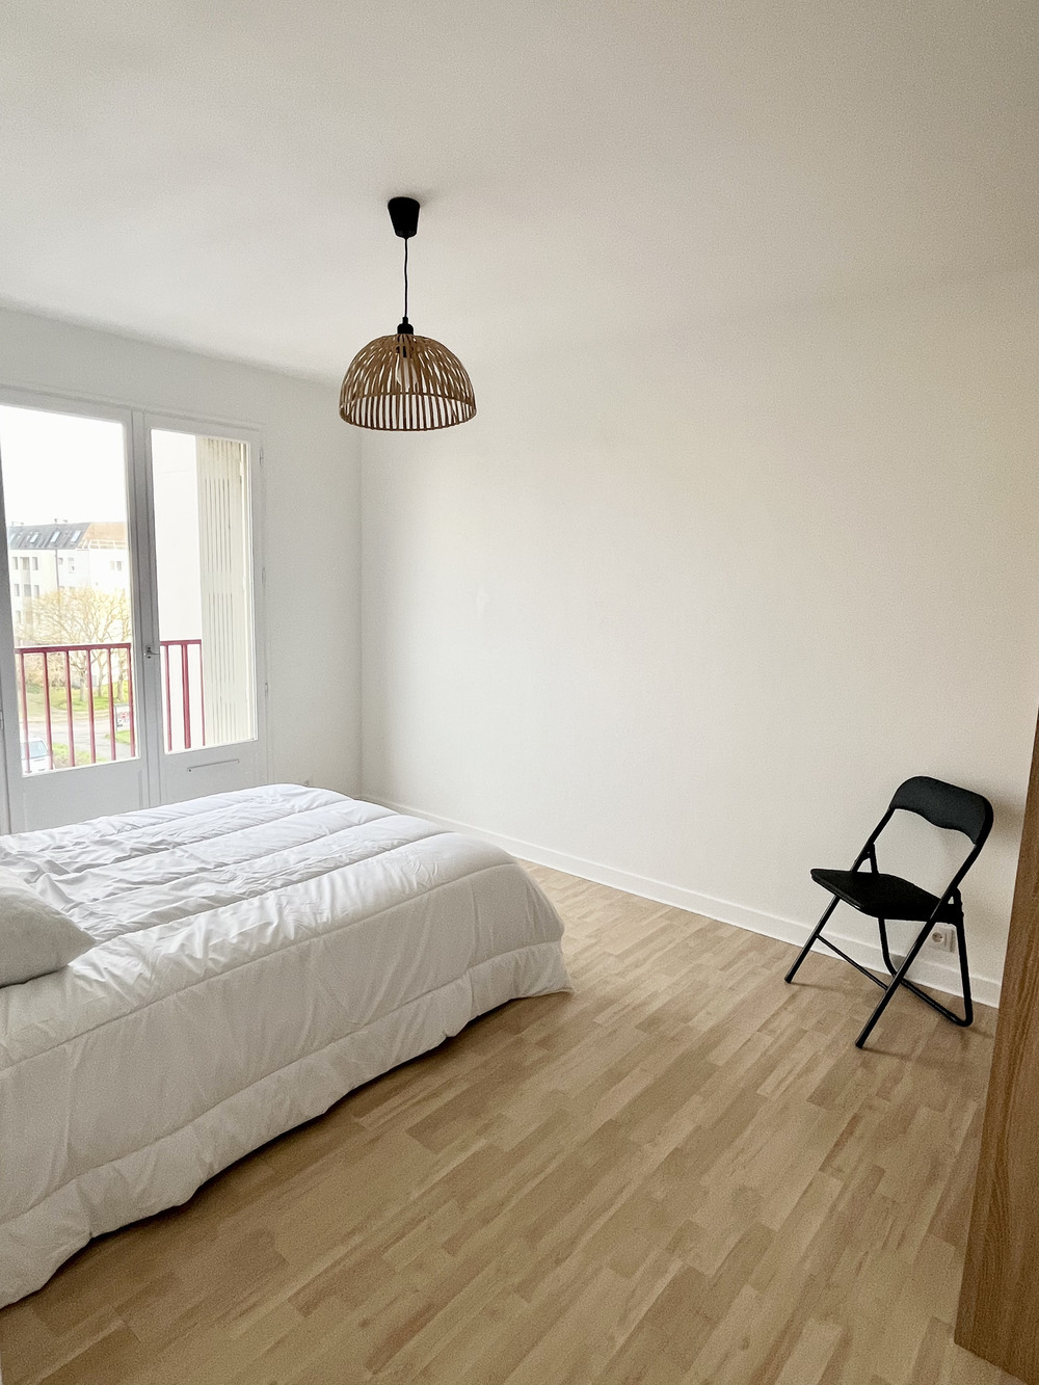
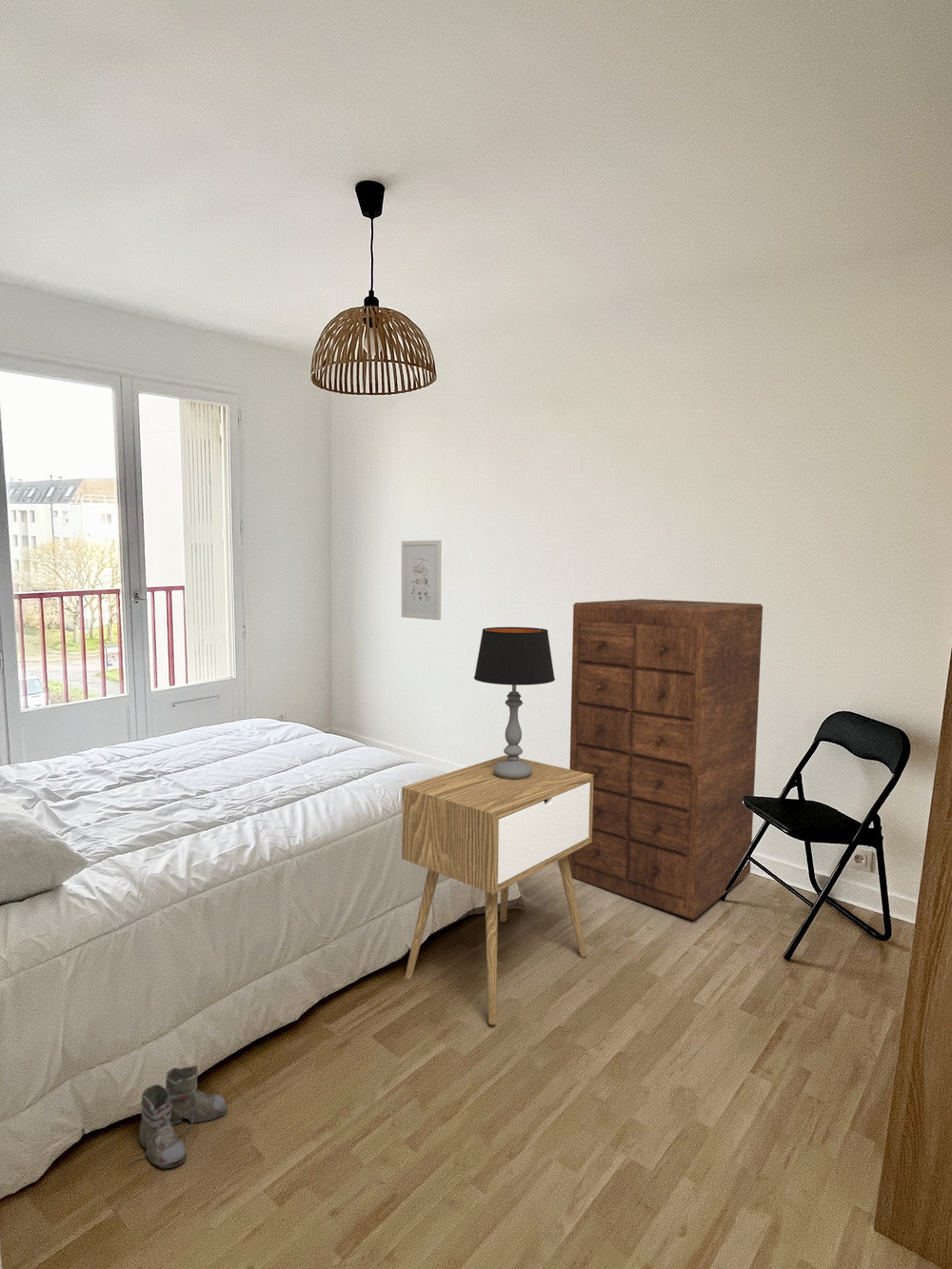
+ boots (177, 1110)
+ dresser (662, 743)
+ wall art (421, 580)
+ table lamp (513, 702)
+ nightstand (499, 874)
